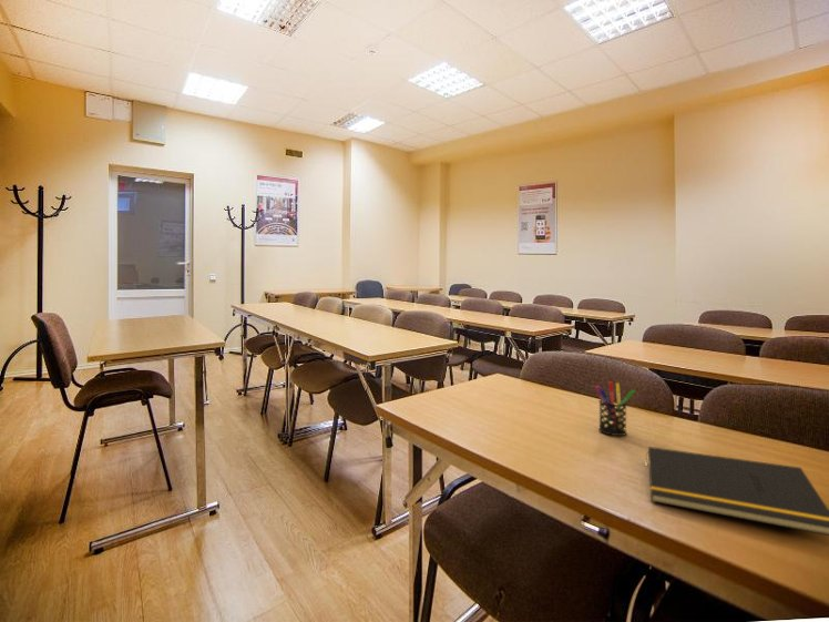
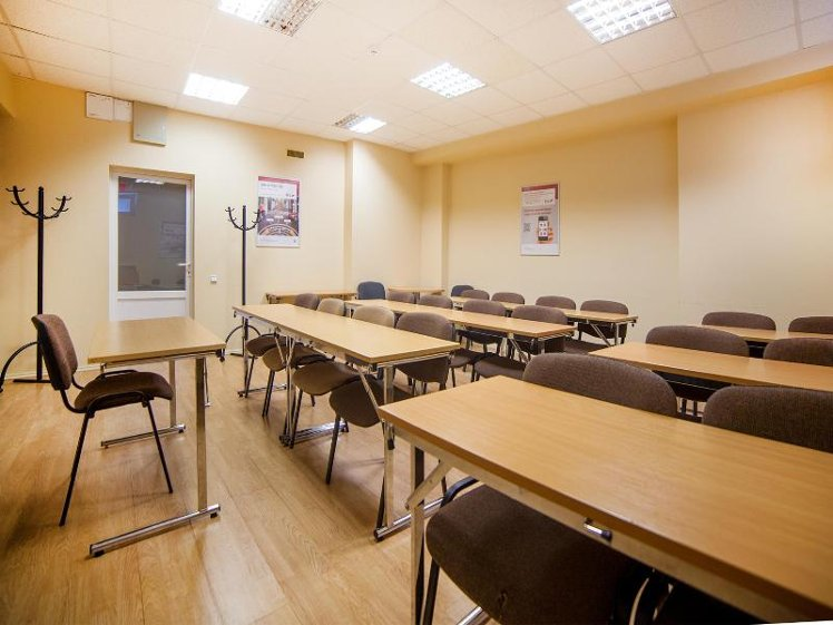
- pen holder (615, 406)
- notepad (727, 483)
